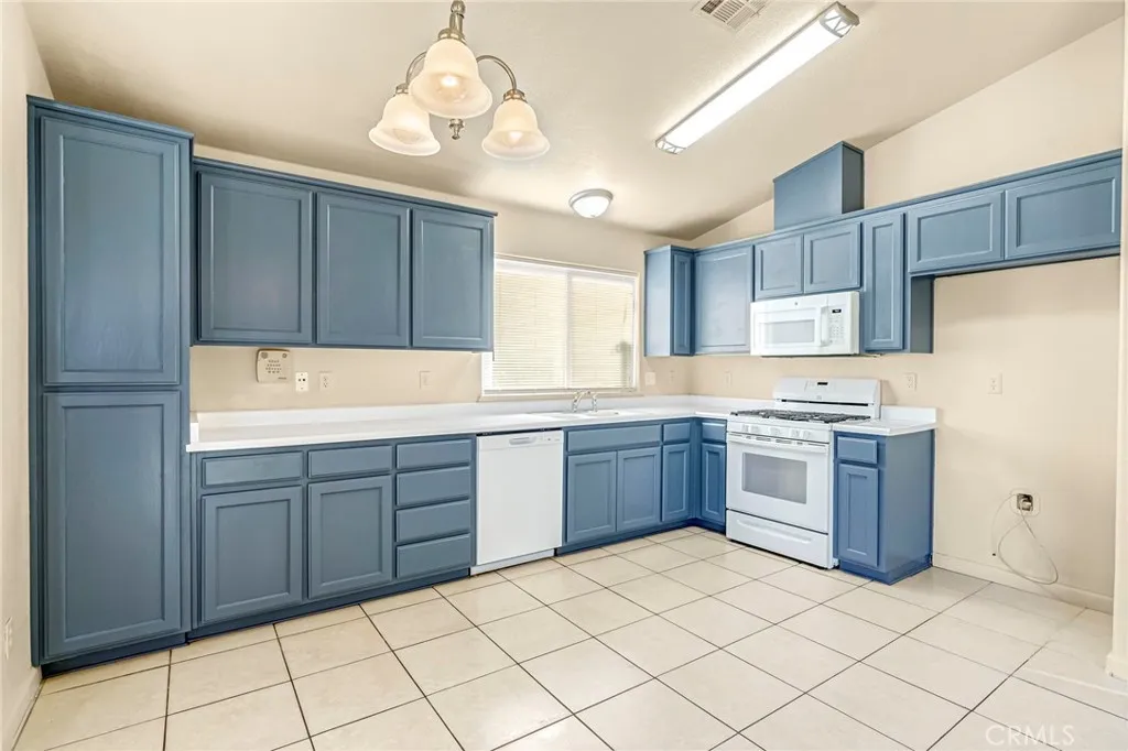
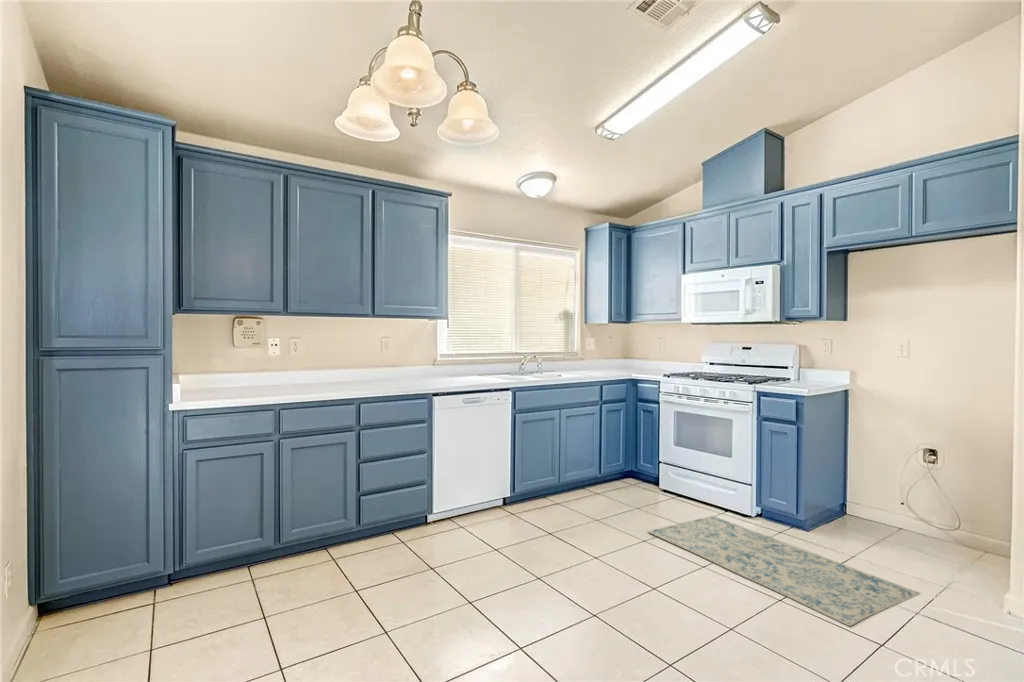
+ rug (765, 558)
